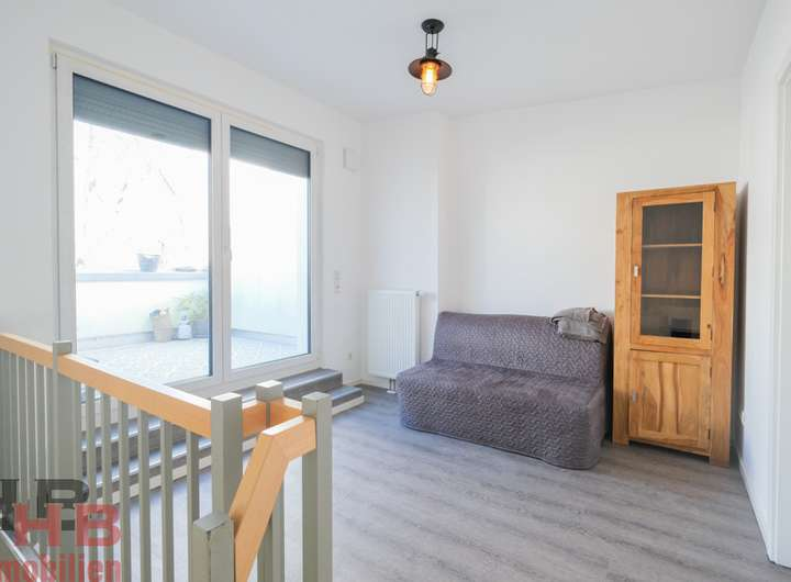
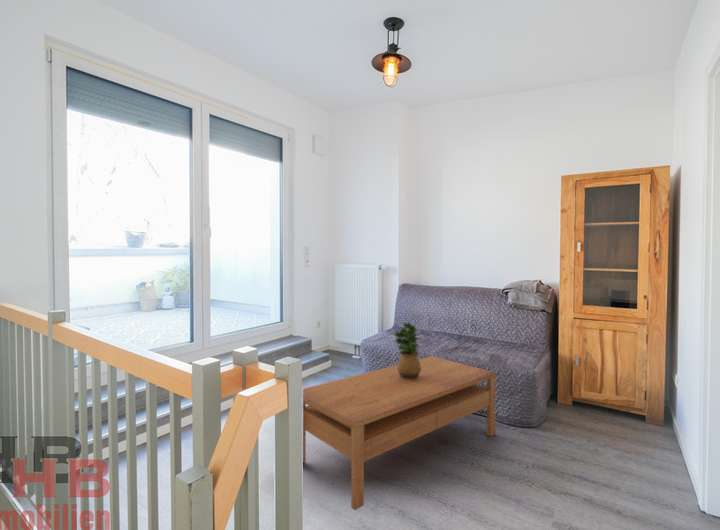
+ potted plant (407, 350)
+ coffee table (402, 414)
